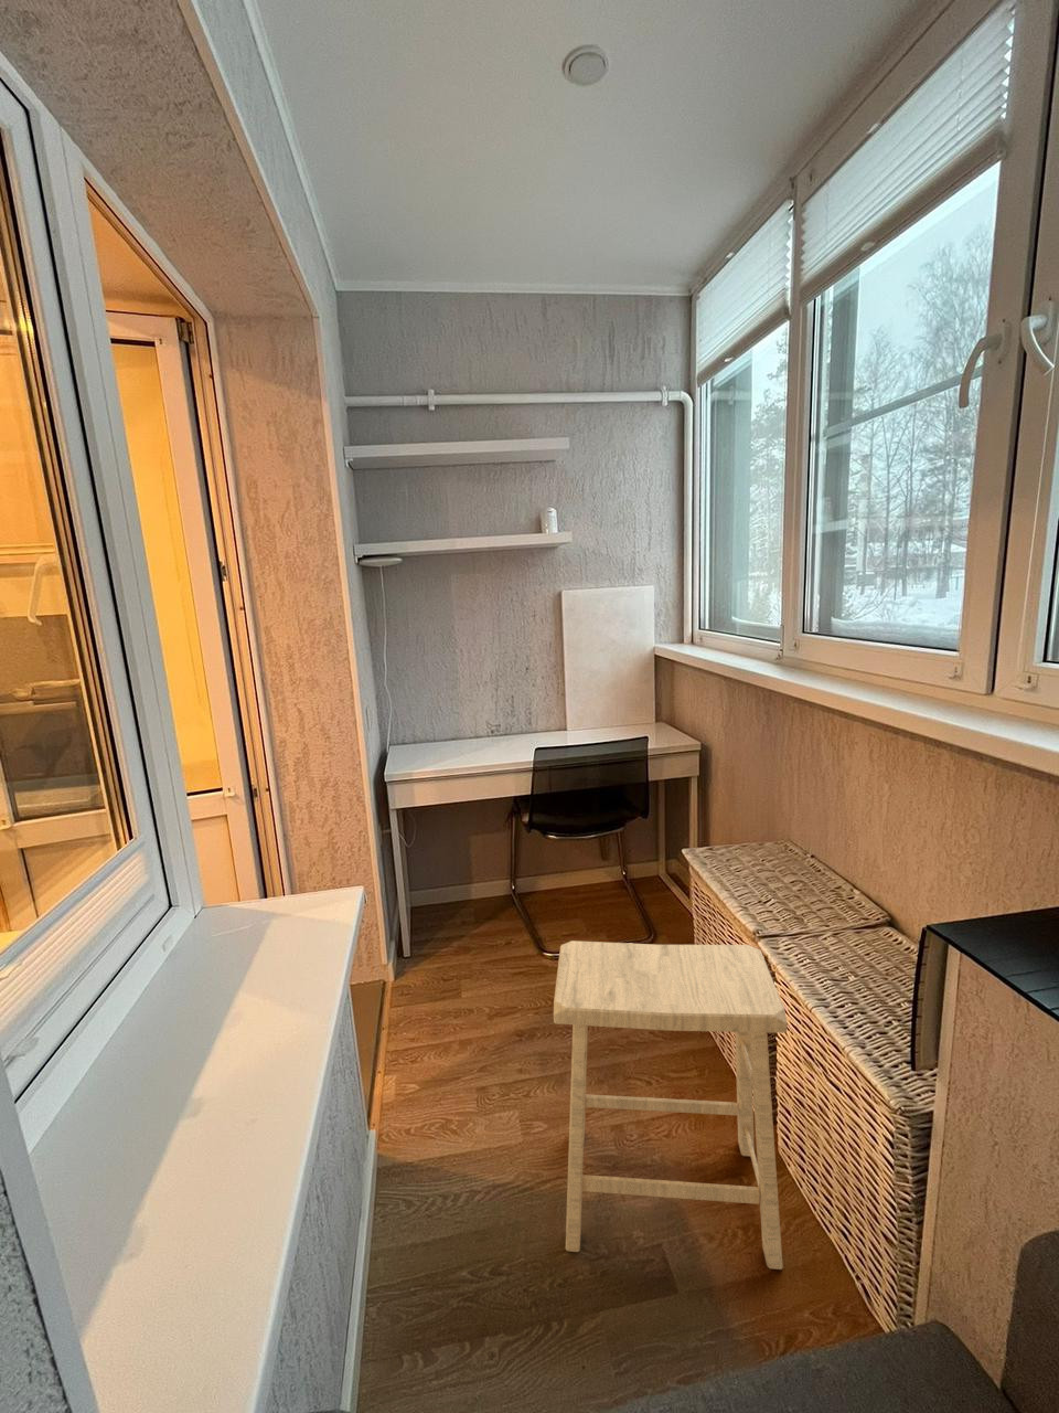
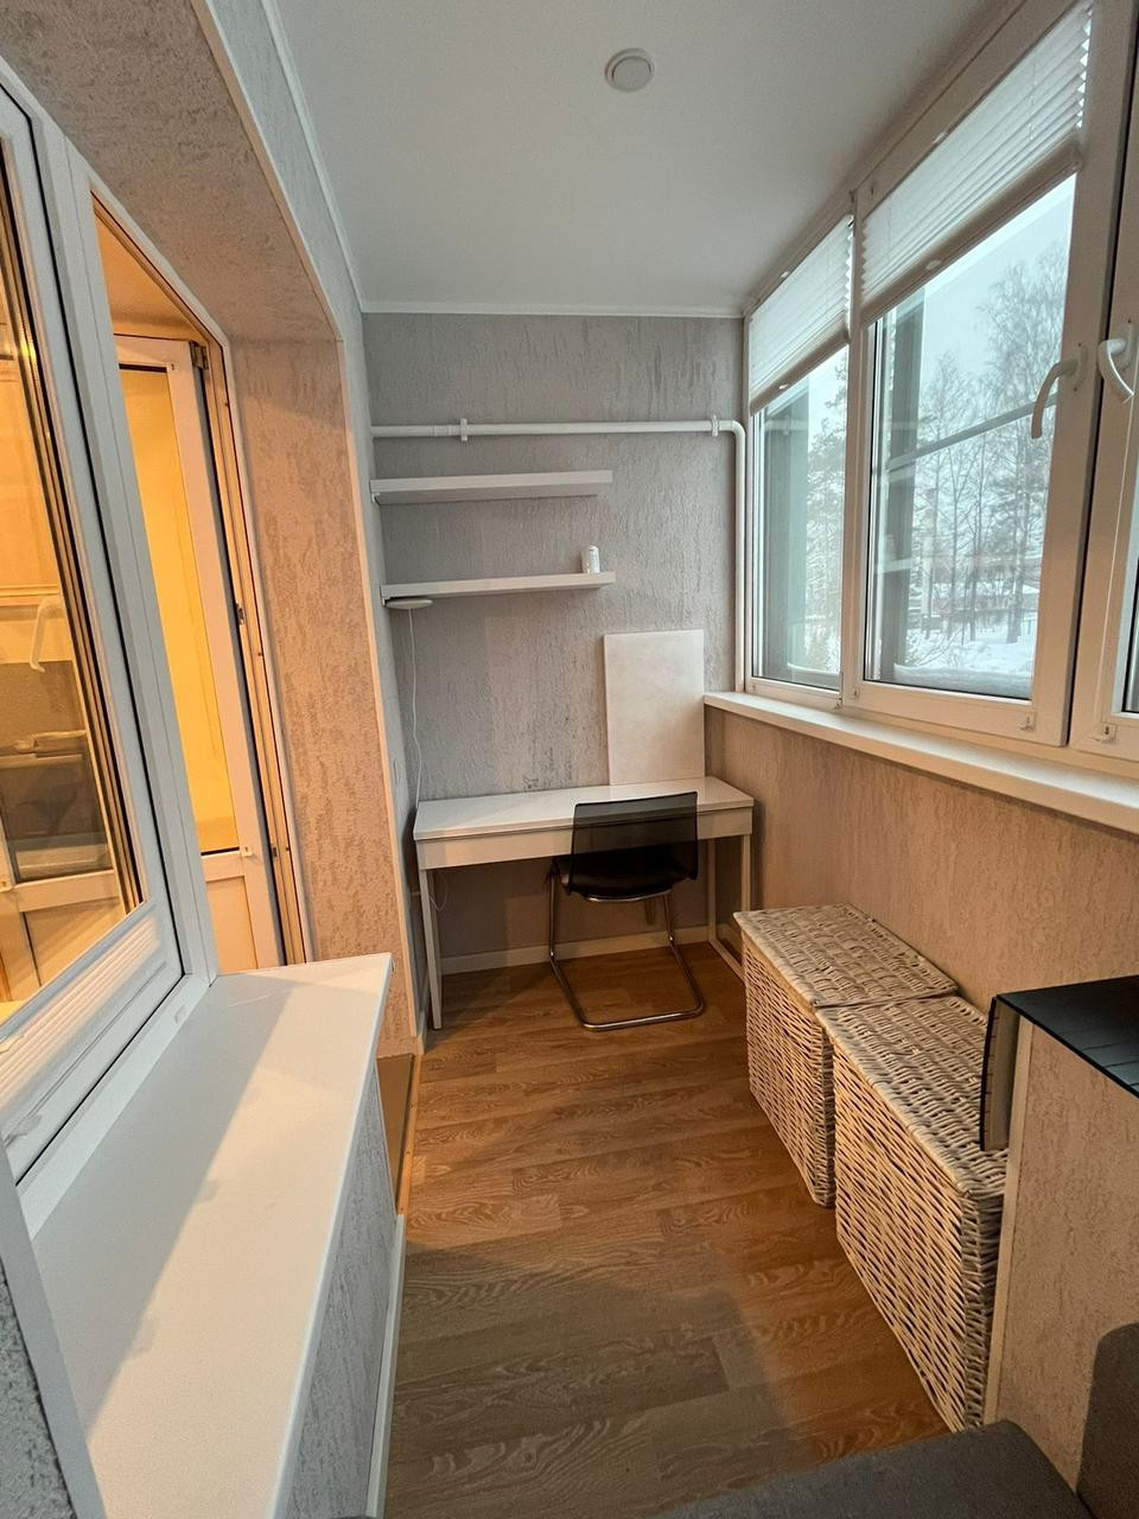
- stool (663, 1098)
